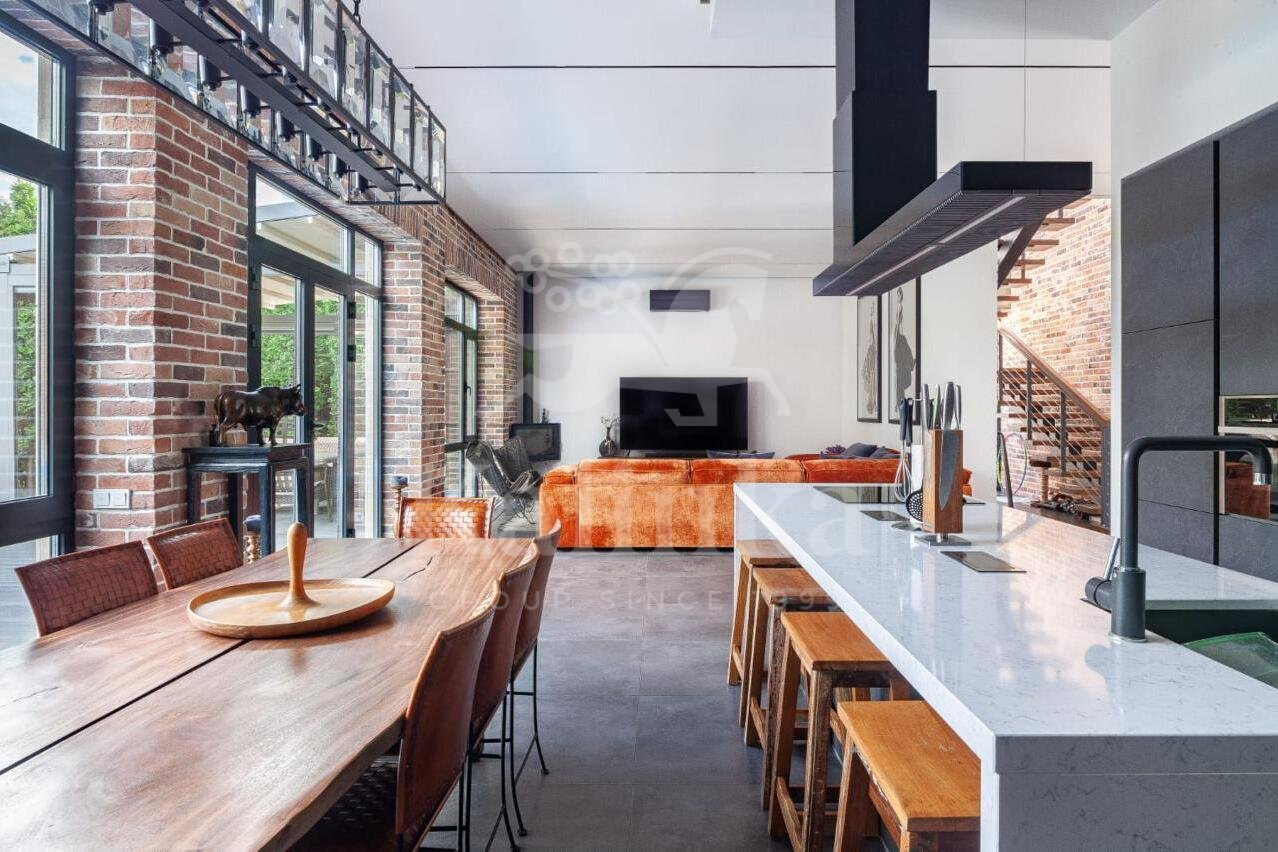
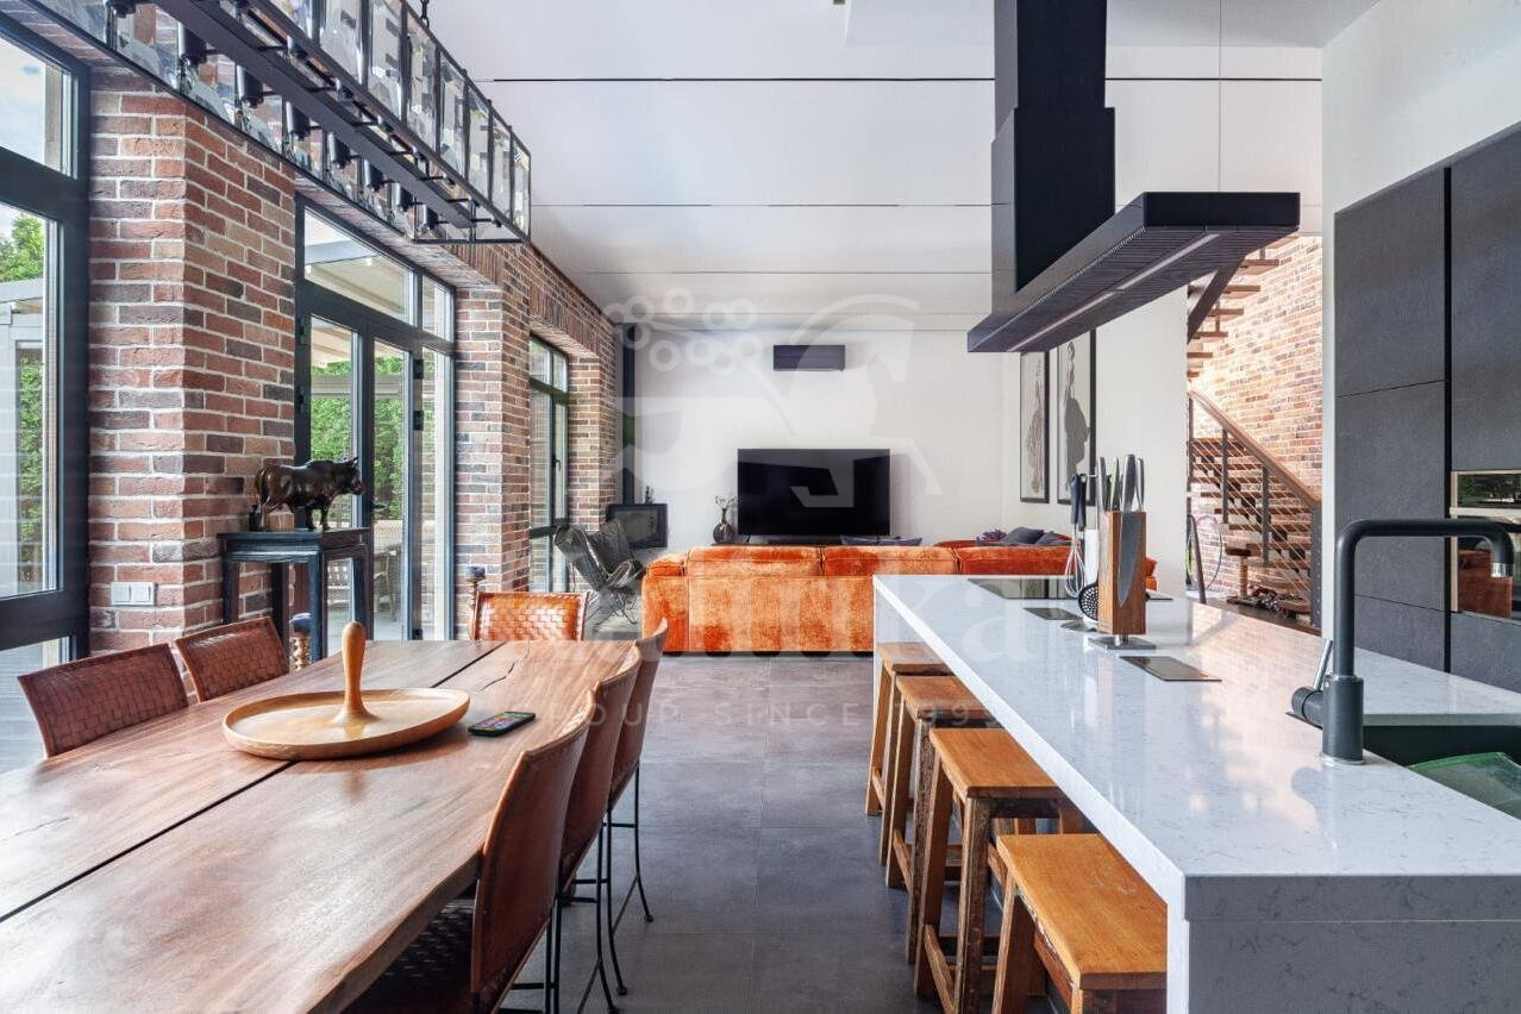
+ smartphone (502, 722)
